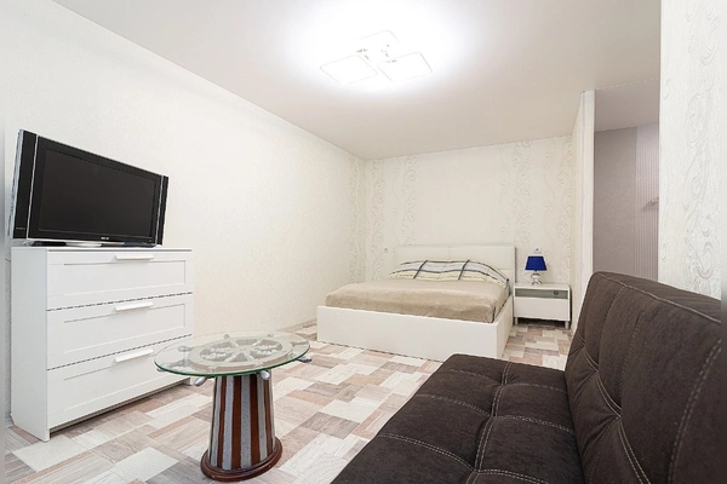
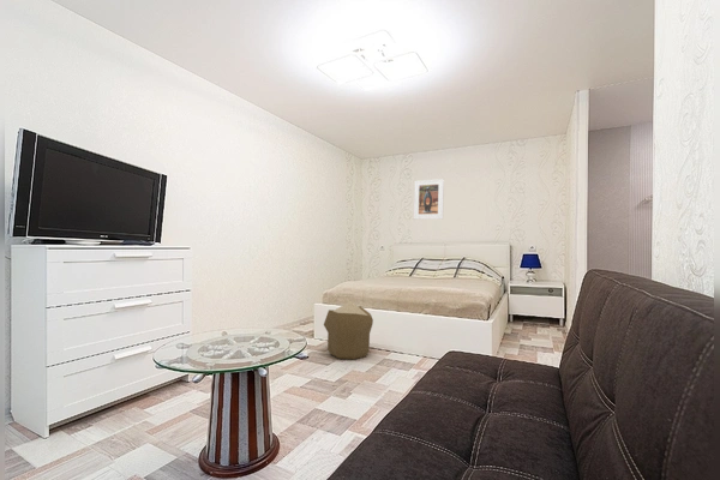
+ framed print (428, 199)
+ pouf (349, 326)
